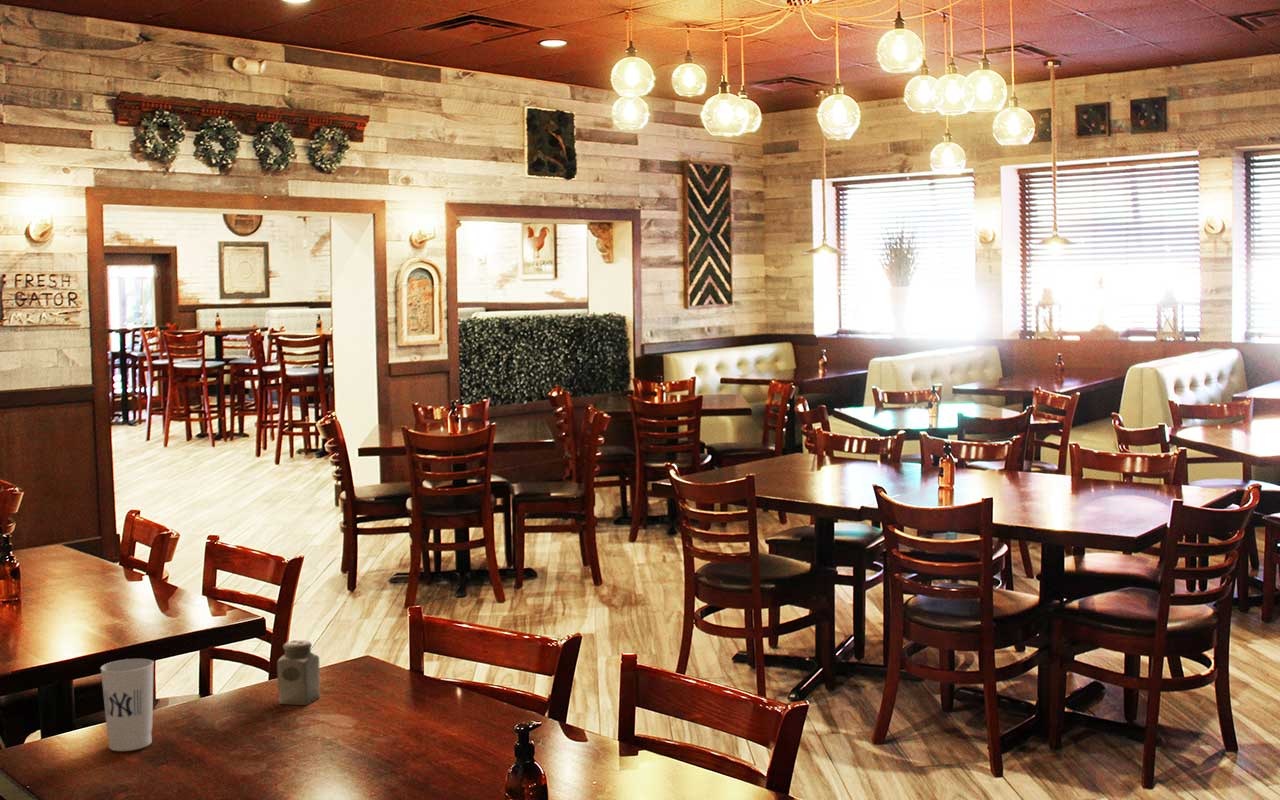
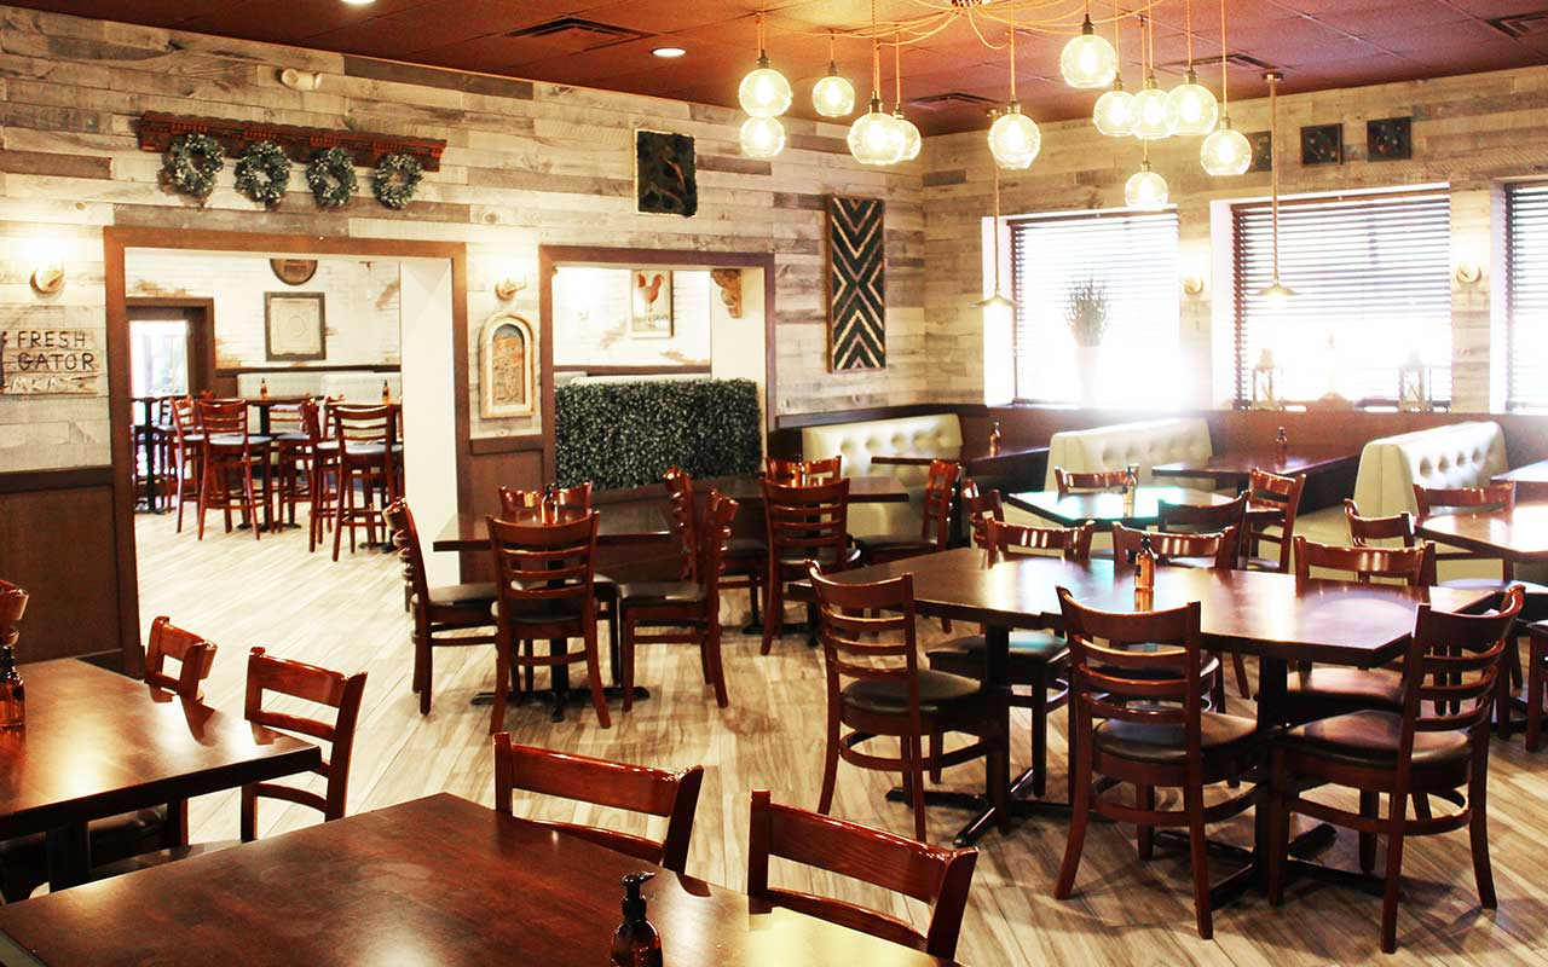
- salt shaker (298, 670)
- cup (128, 705)
